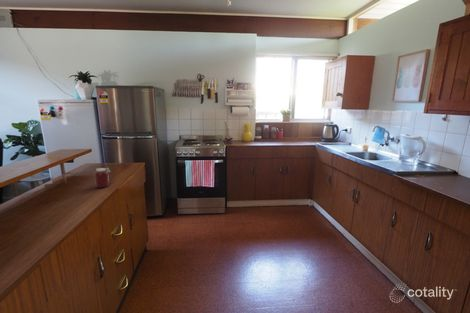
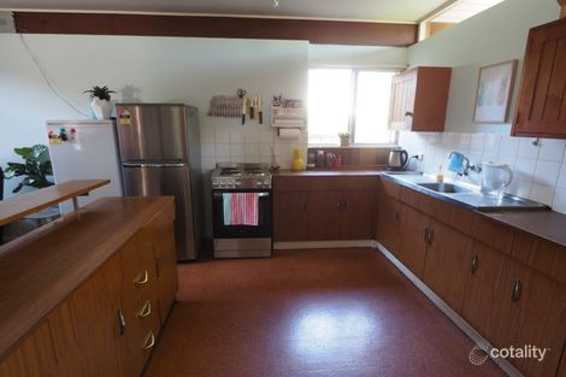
- jar (102, 176)
